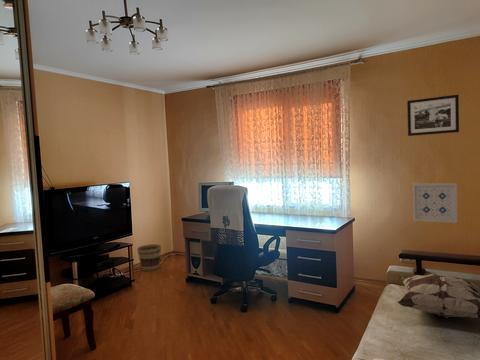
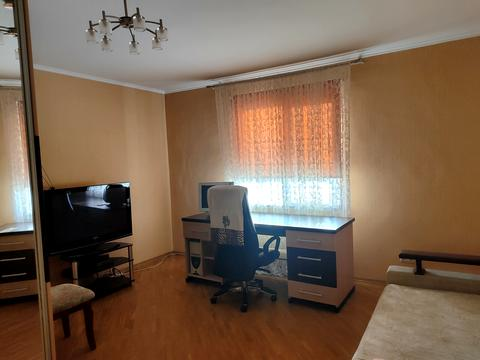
- decorative pillow (440, 294)
- basket (149, 257)
- picture frame (432, 116)
- wall art (434, 202)
